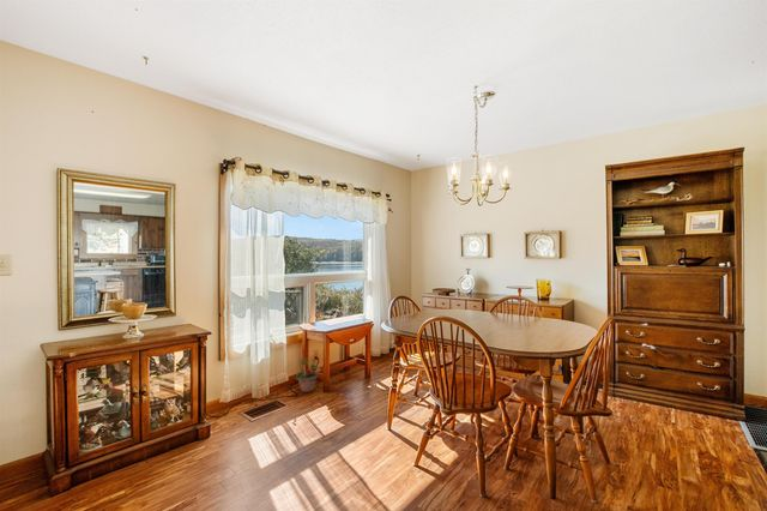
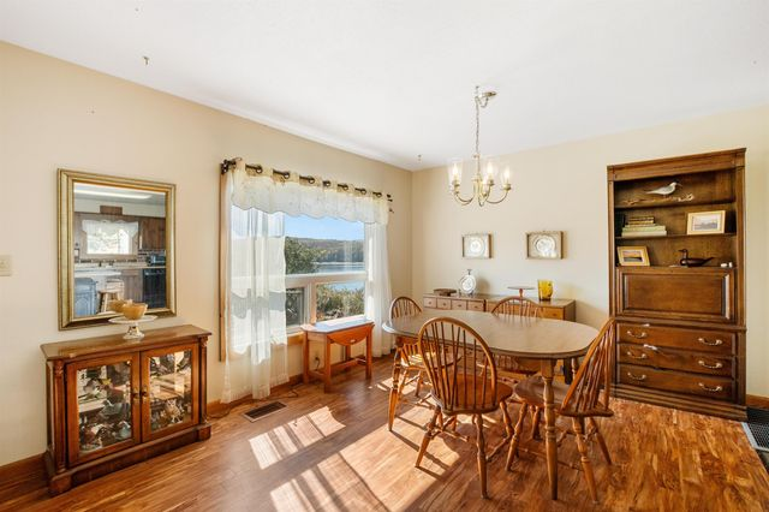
- potted plant (306, 372)
